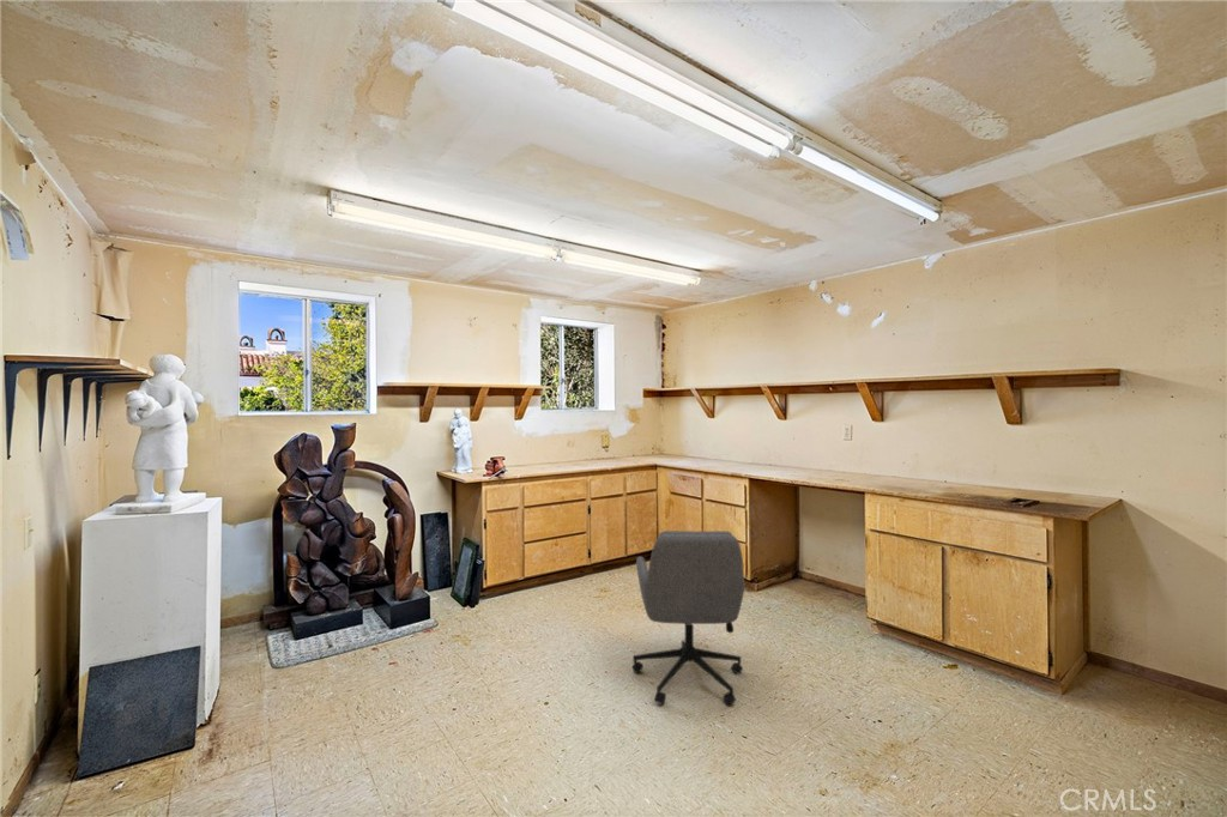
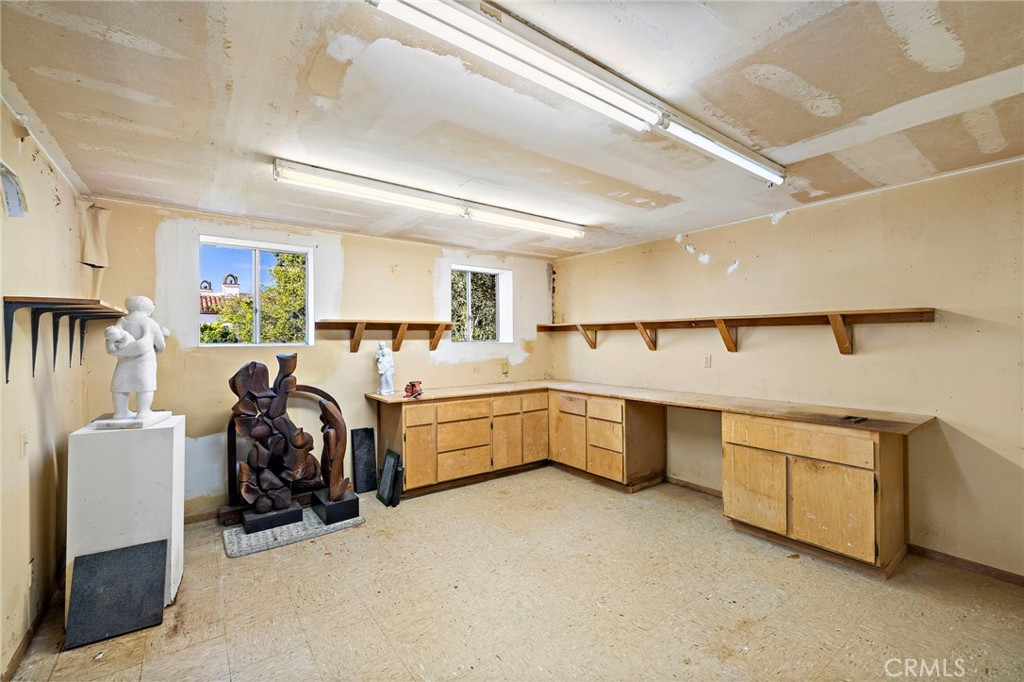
- office chair (689, 600)
